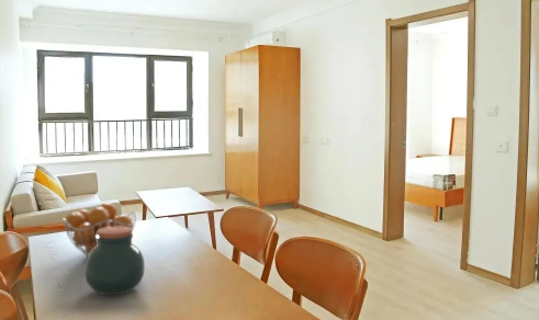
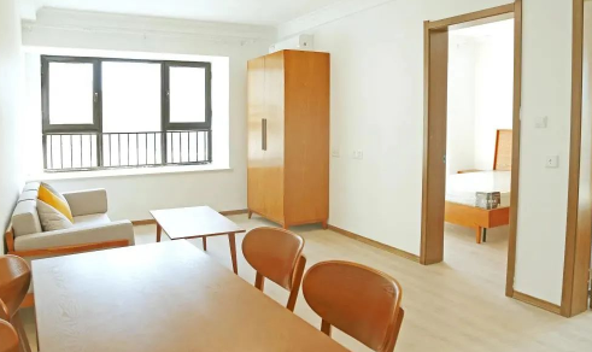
- fruit basket (100, 229)
- jar (115, 260)
